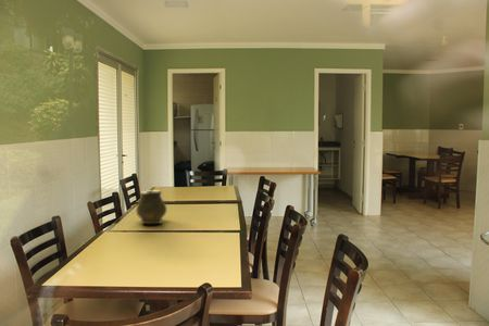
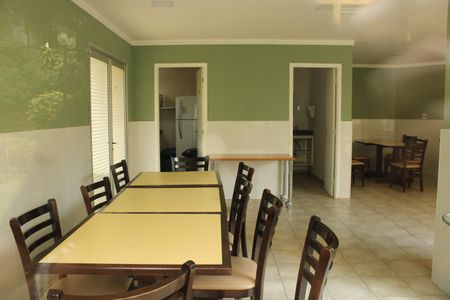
- vase (151, 206)
